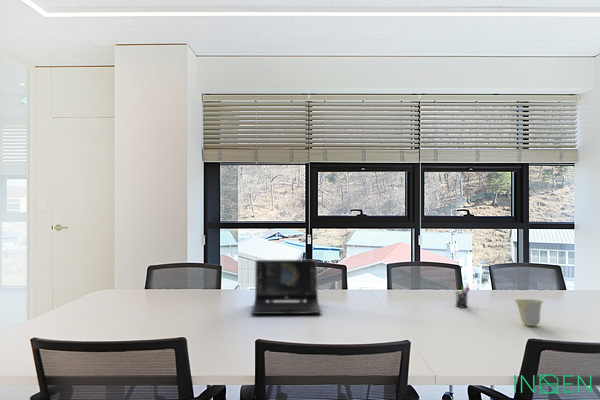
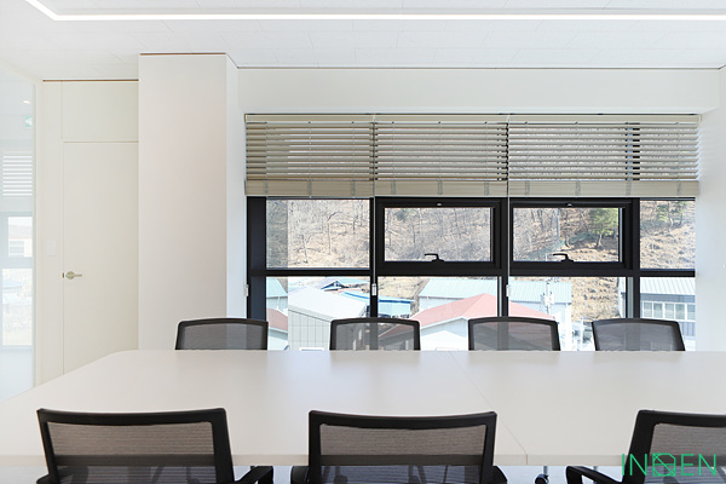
- laptop (286, 286)
- pen holder (462, 294)
- cup (528, 311)
